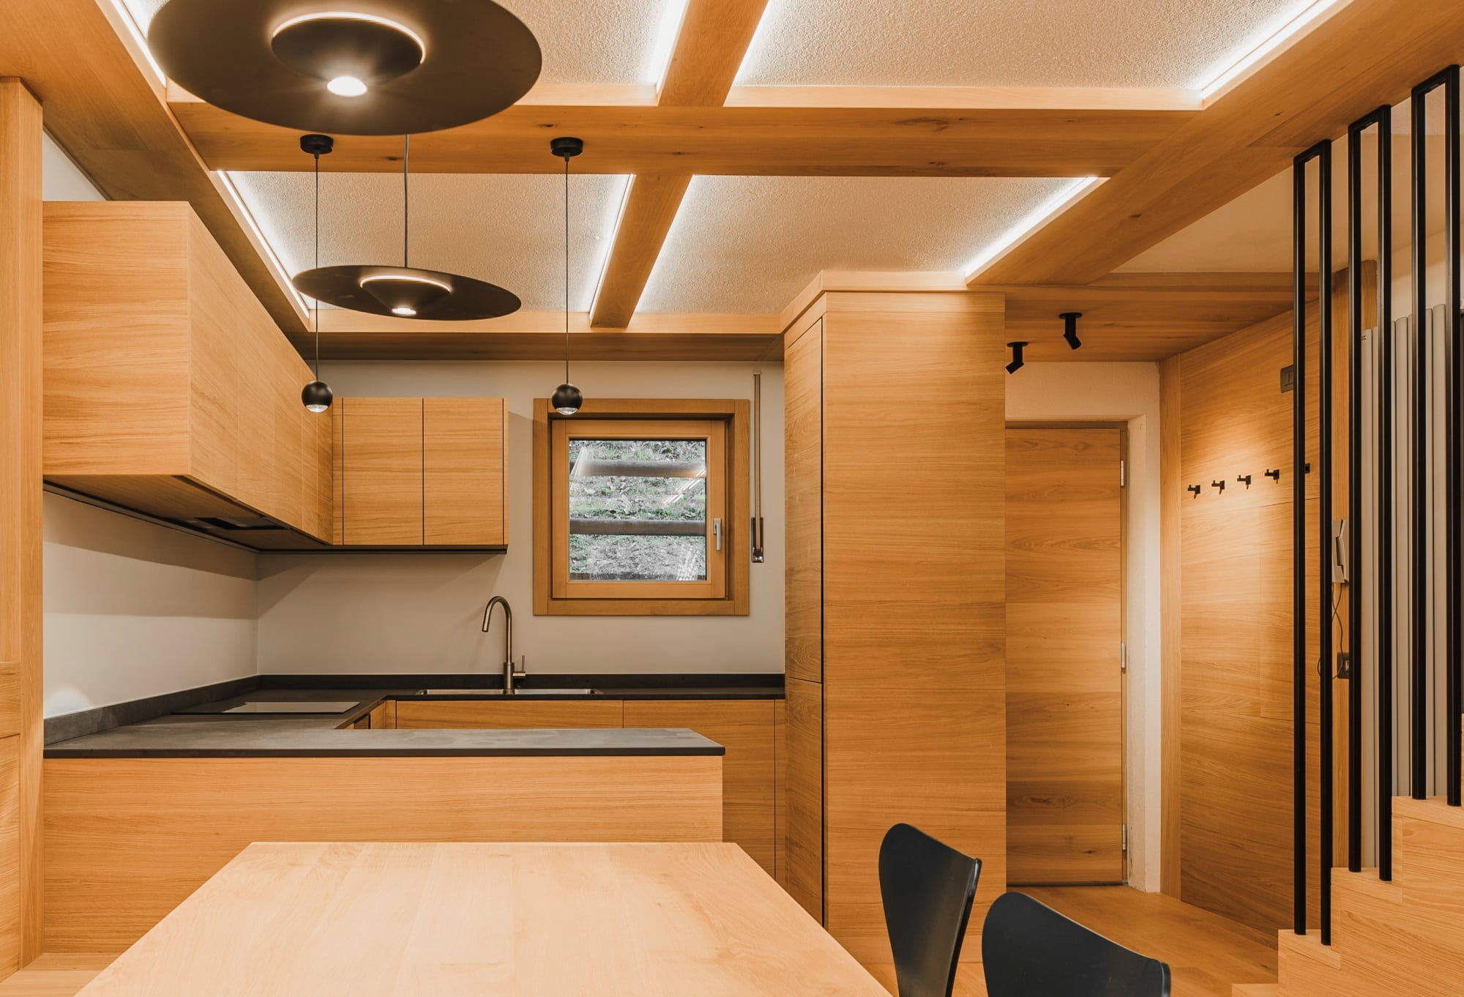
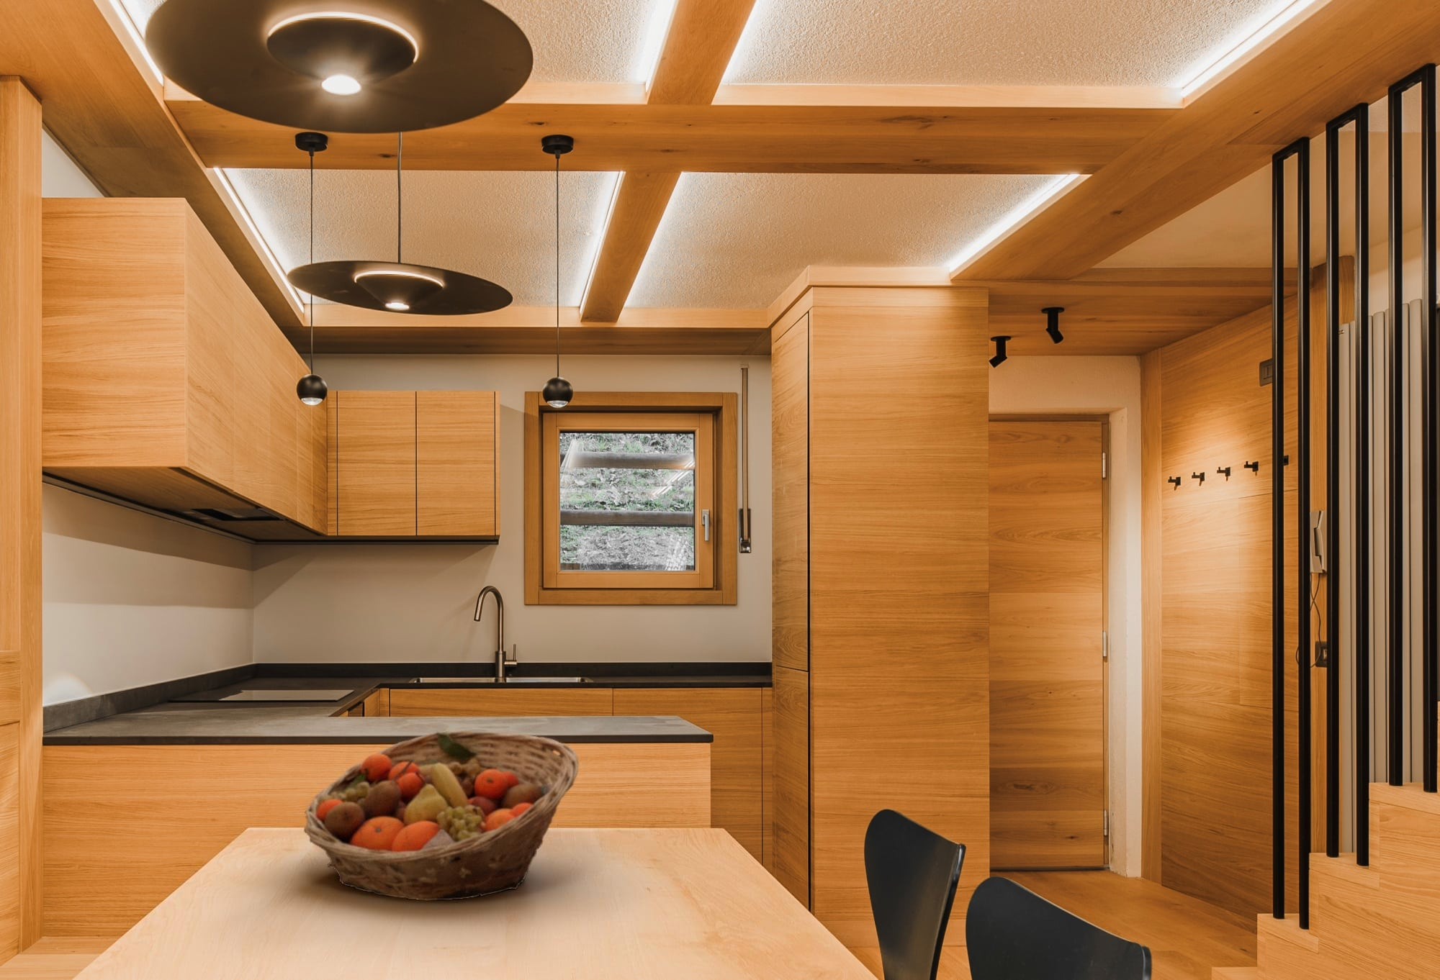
+ fruit basket (443, 809)
